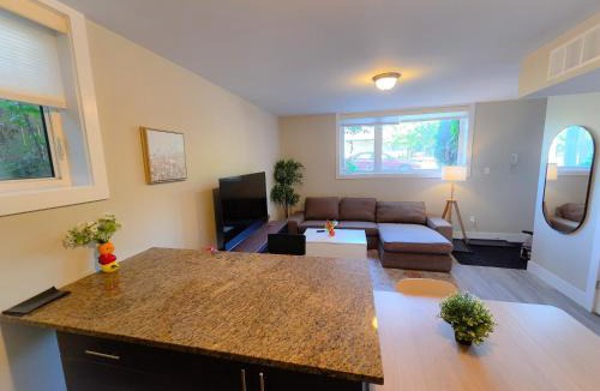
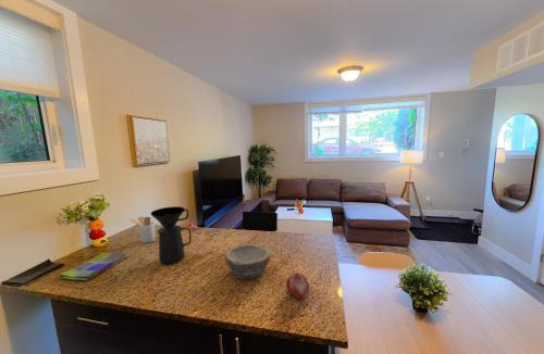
+ dish towel (96, 264)
+ fruit (297, 282)
+ utensil holder (143, 228)
+ bowl (248, 262)
+ coffee maker (170, 235)
